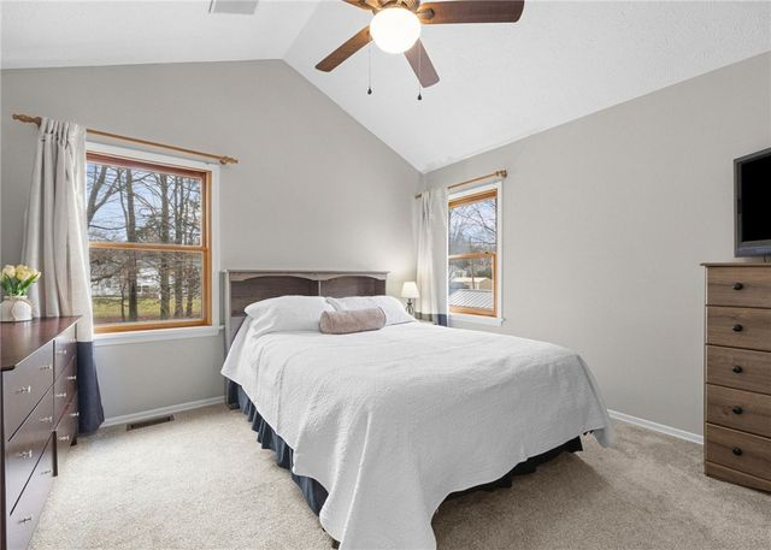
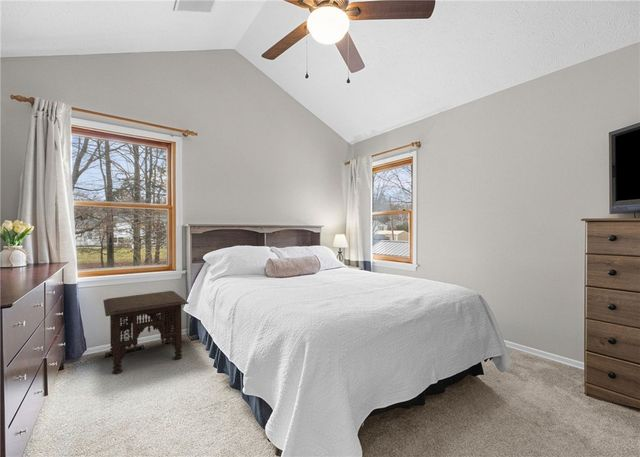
+ side table (145, 327)
